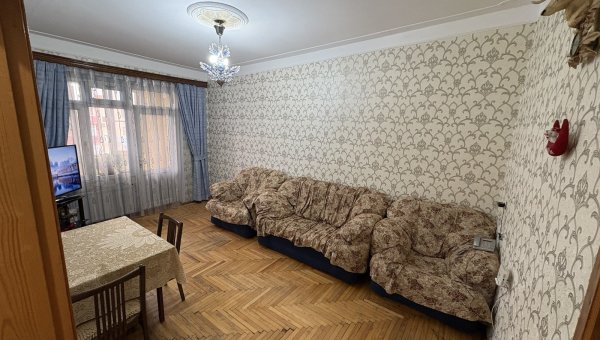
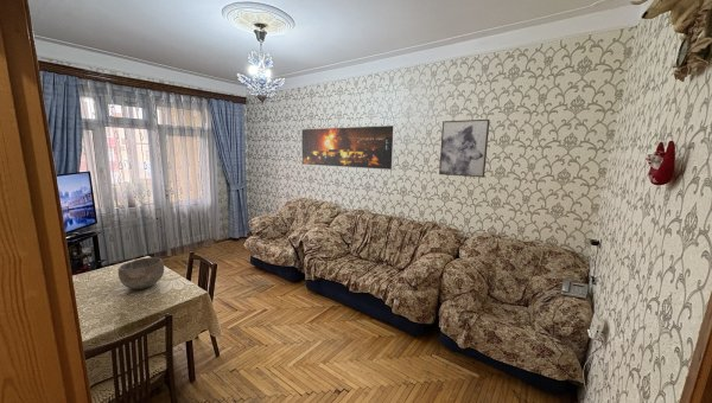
+ bowl (141, 274)
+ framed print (342, 147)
+ wall art (463, 148)
